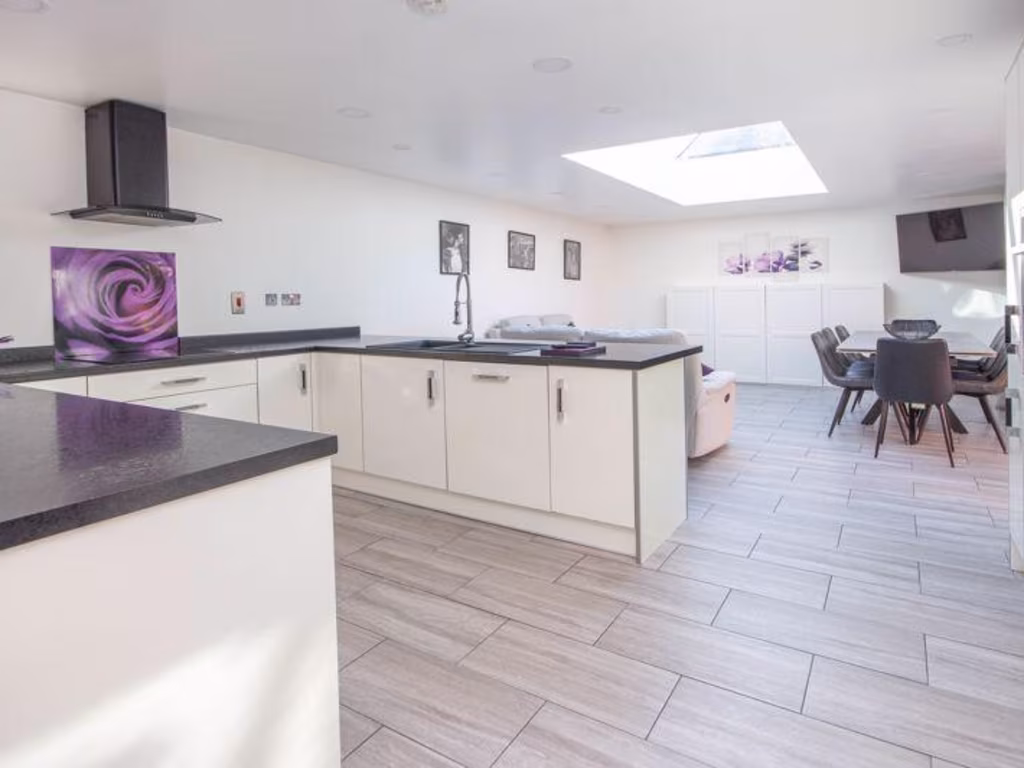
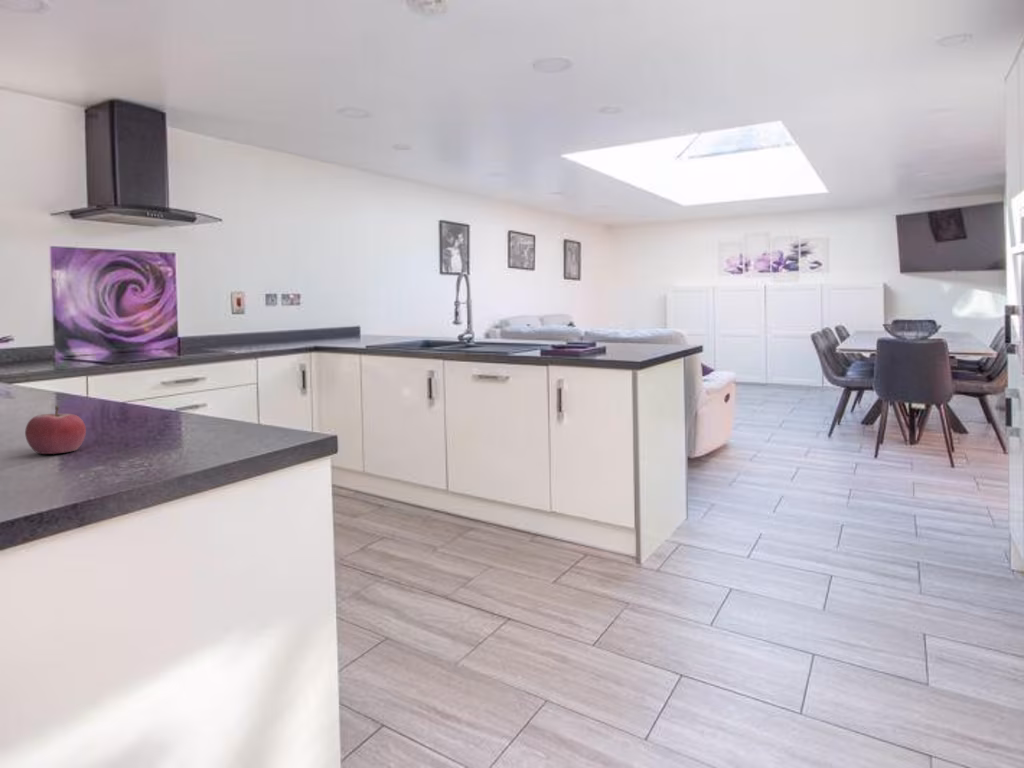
+ fruit (56, 428)
